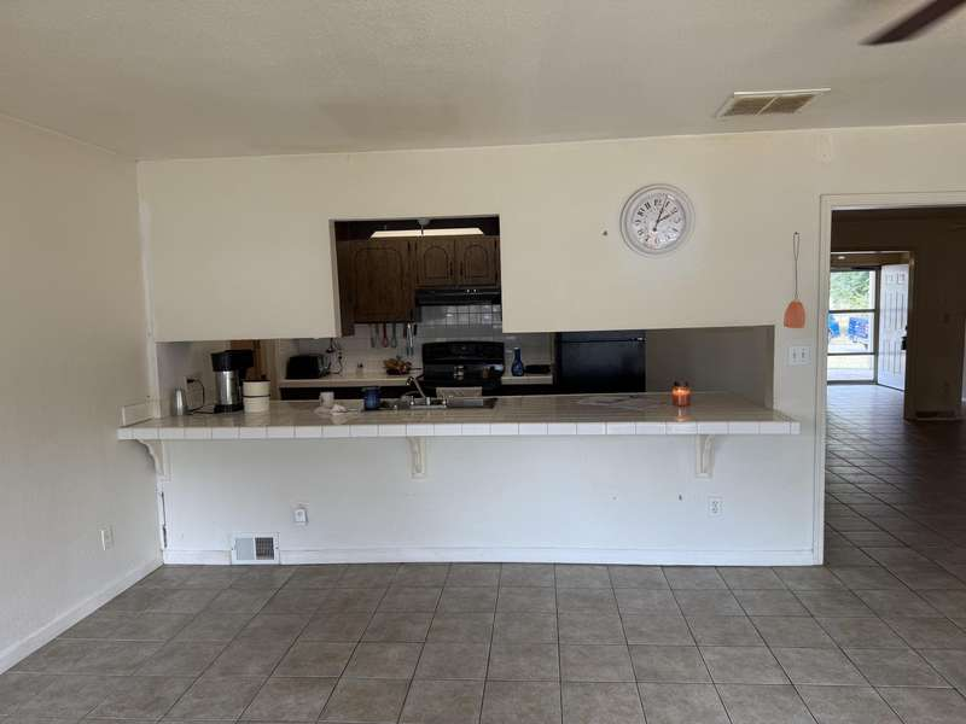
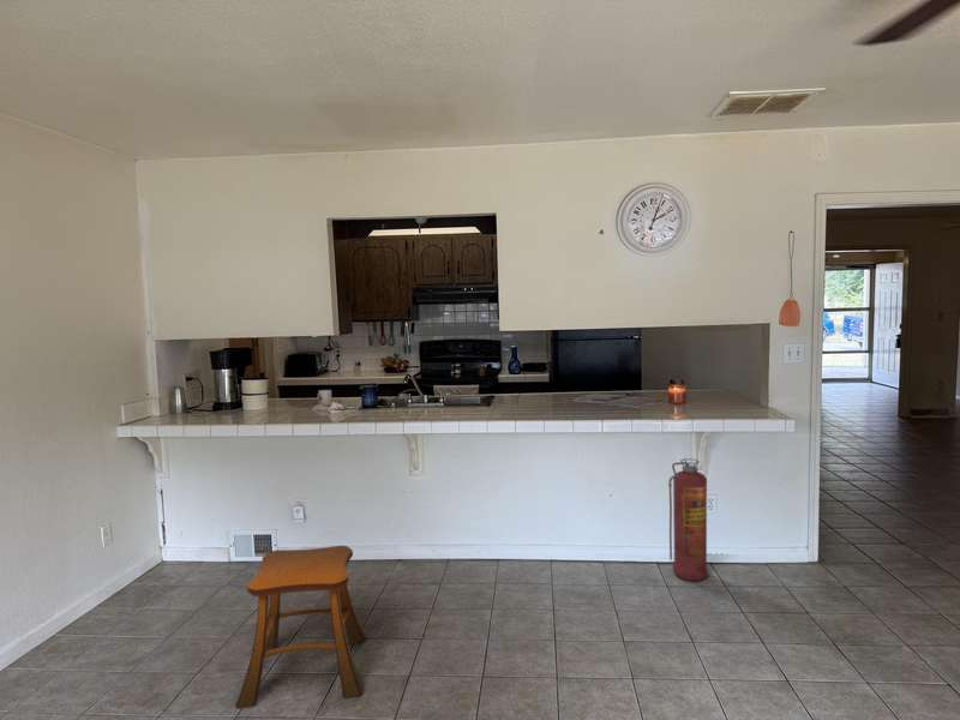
+ stool (305, 613)
+ fire extinguisher (686, 517)
